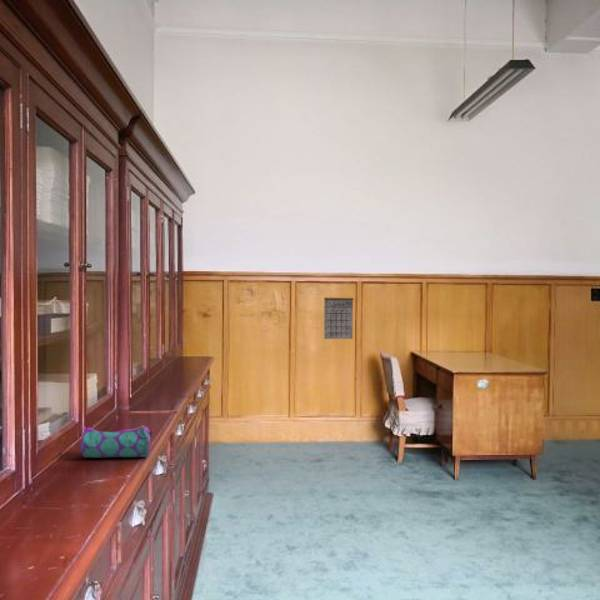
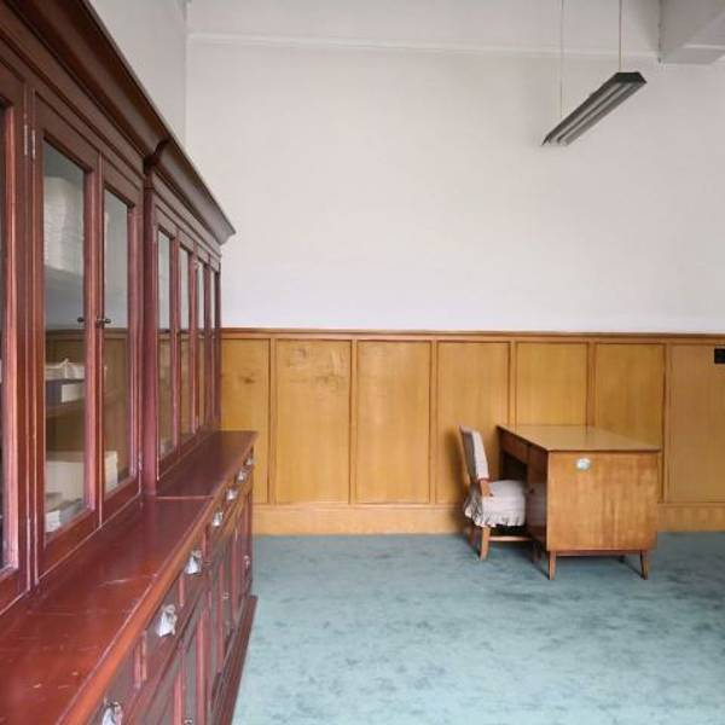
- calendar (338, 313)
- pencil case (116, 441)
